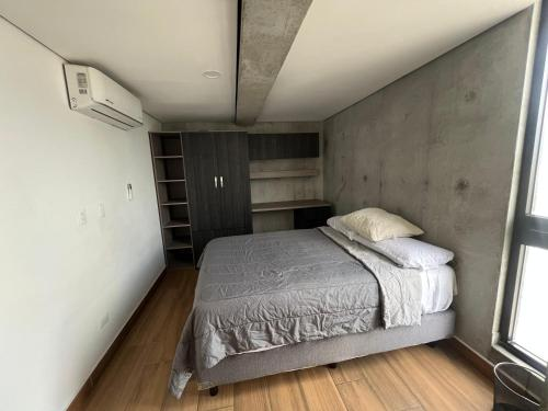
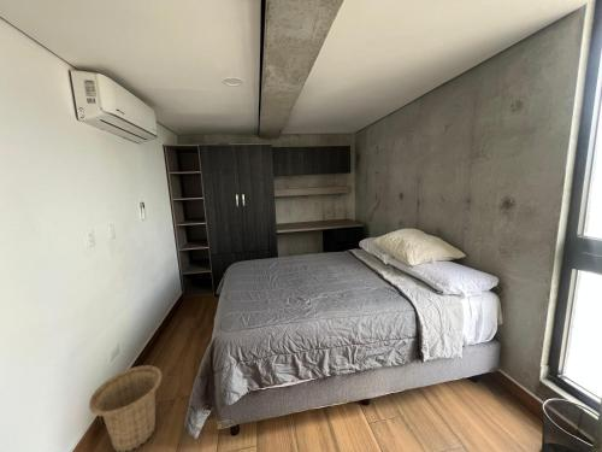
+ basket (131, 410)
